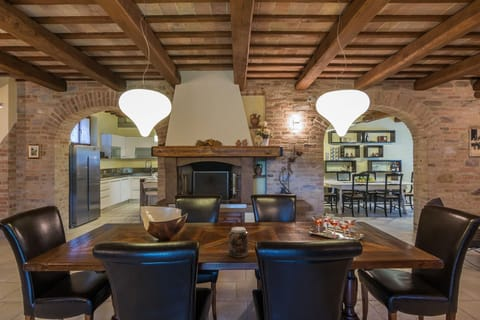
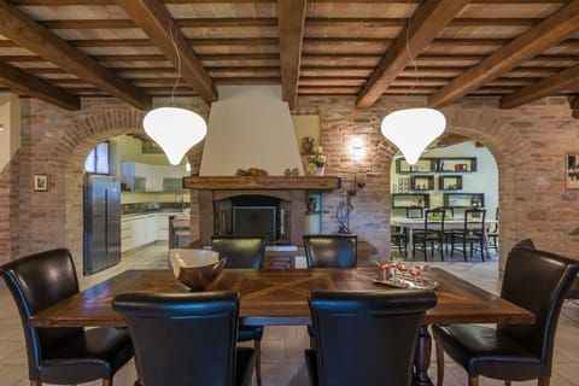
- jar (238, 241)
